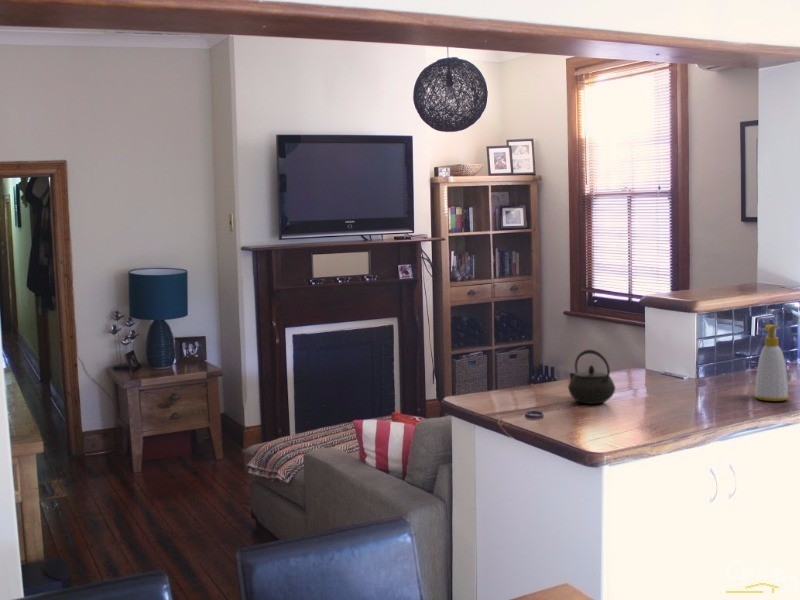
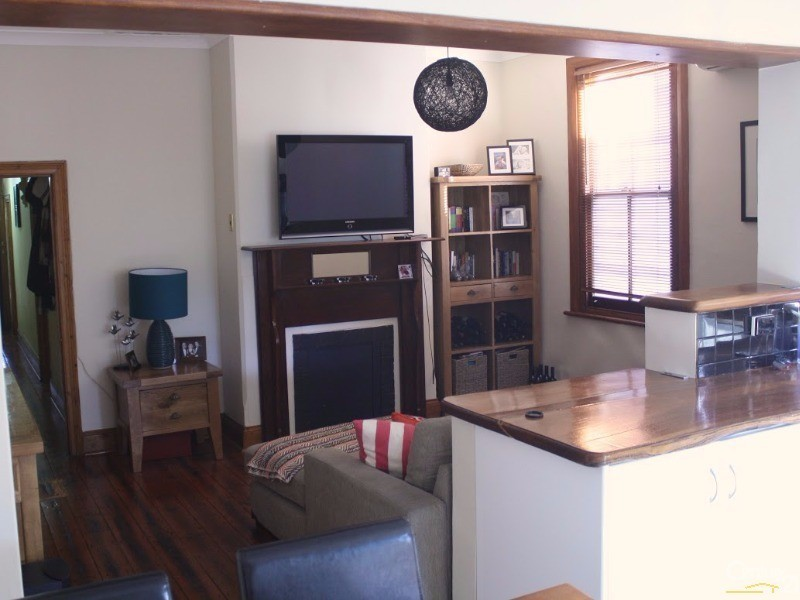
- kettle (589, 375)
- soap bottle (771, 361)
